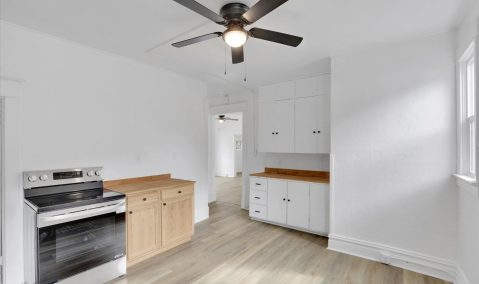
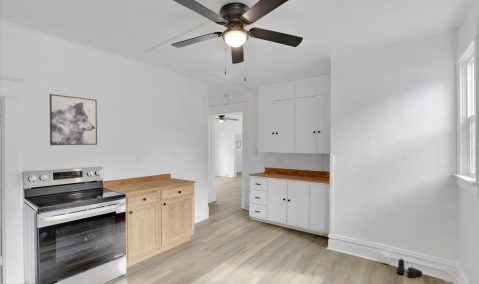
+ boots (409, 268)
+ wall art (74, 121)
